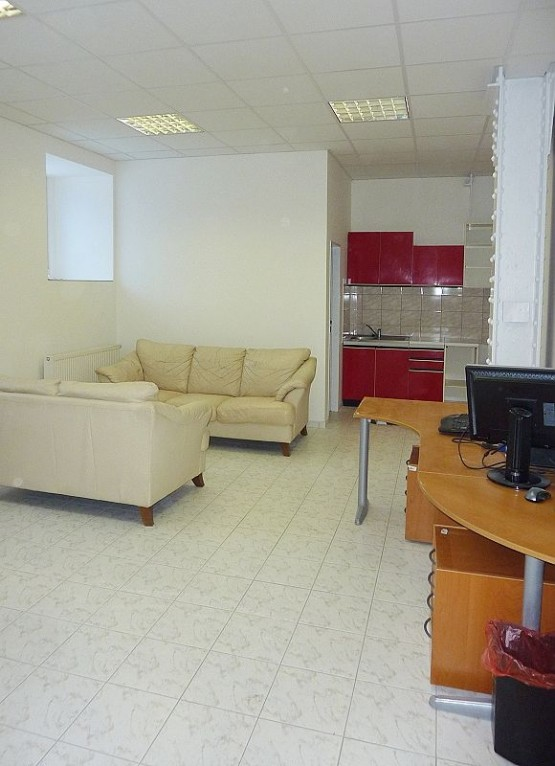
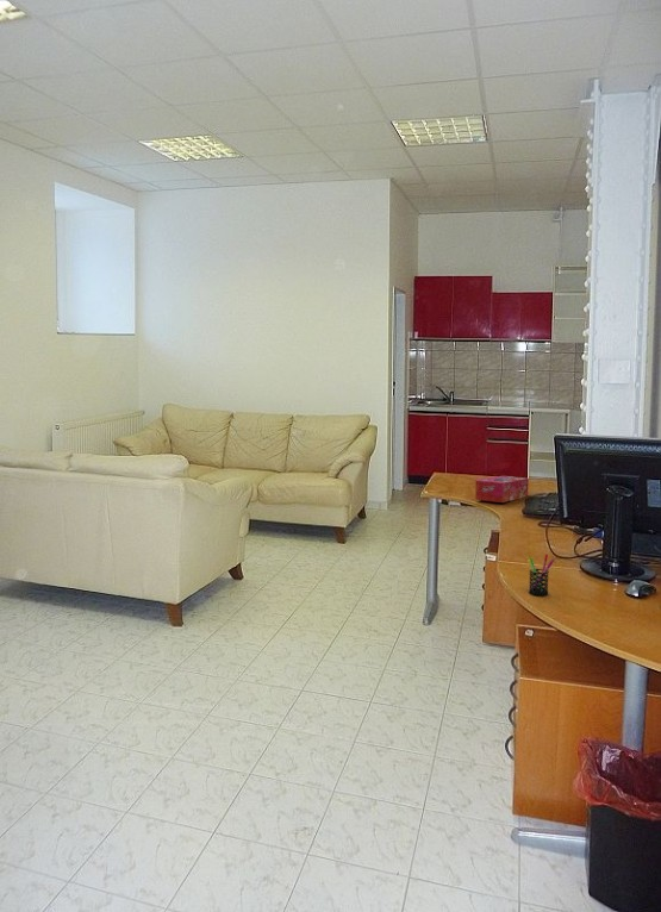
+ pen holder (538, 573)
+ tissue box (501, 488)
